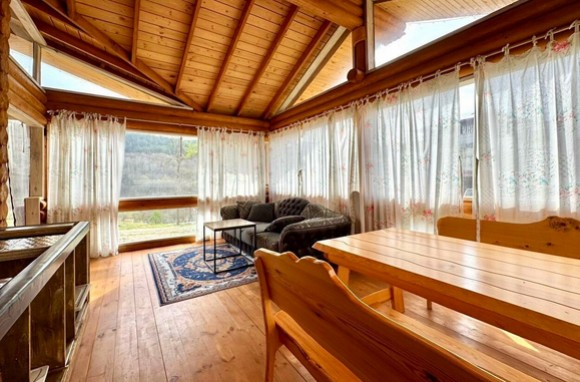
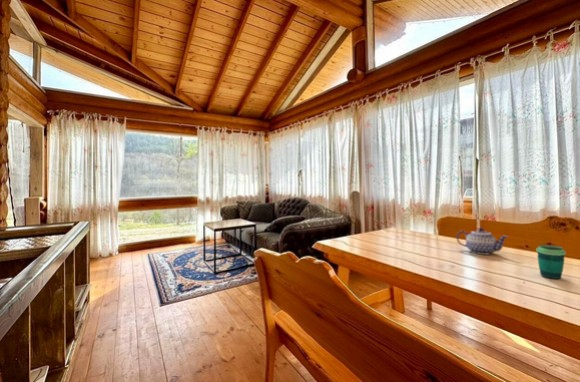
+ cup (551, 261)
+ teapot (481, 240)
